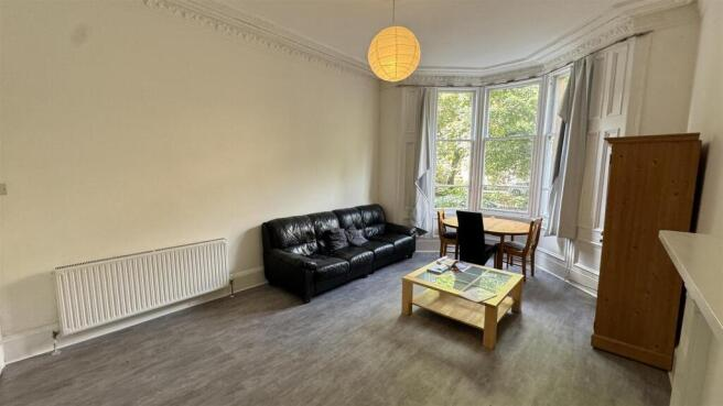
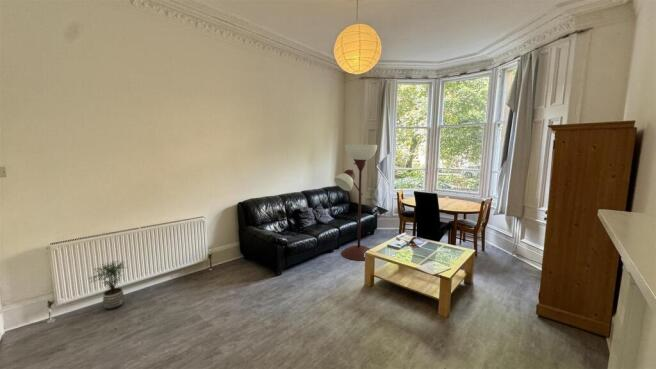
+ floor lamp (358, 203)
+ potted plant (111, 285)
